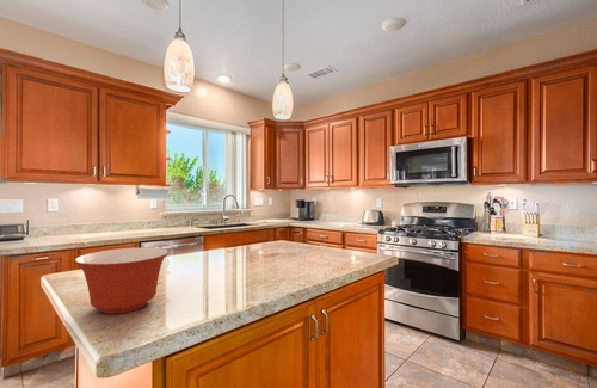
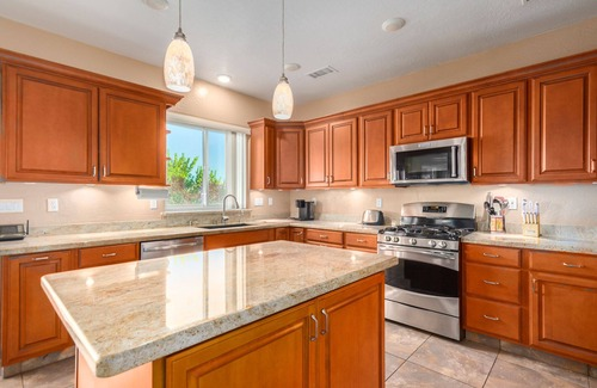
- mixing bowl (124, 279)
